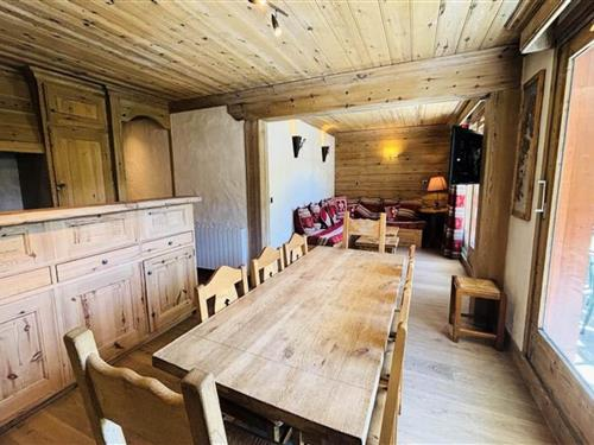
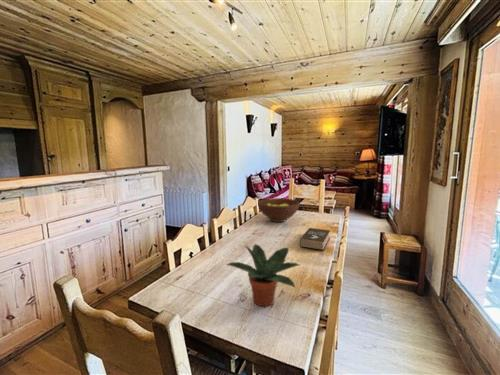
+ potted plant (264, 272)
+ book (315, 238)
+ fruit bowl (278, 211)
